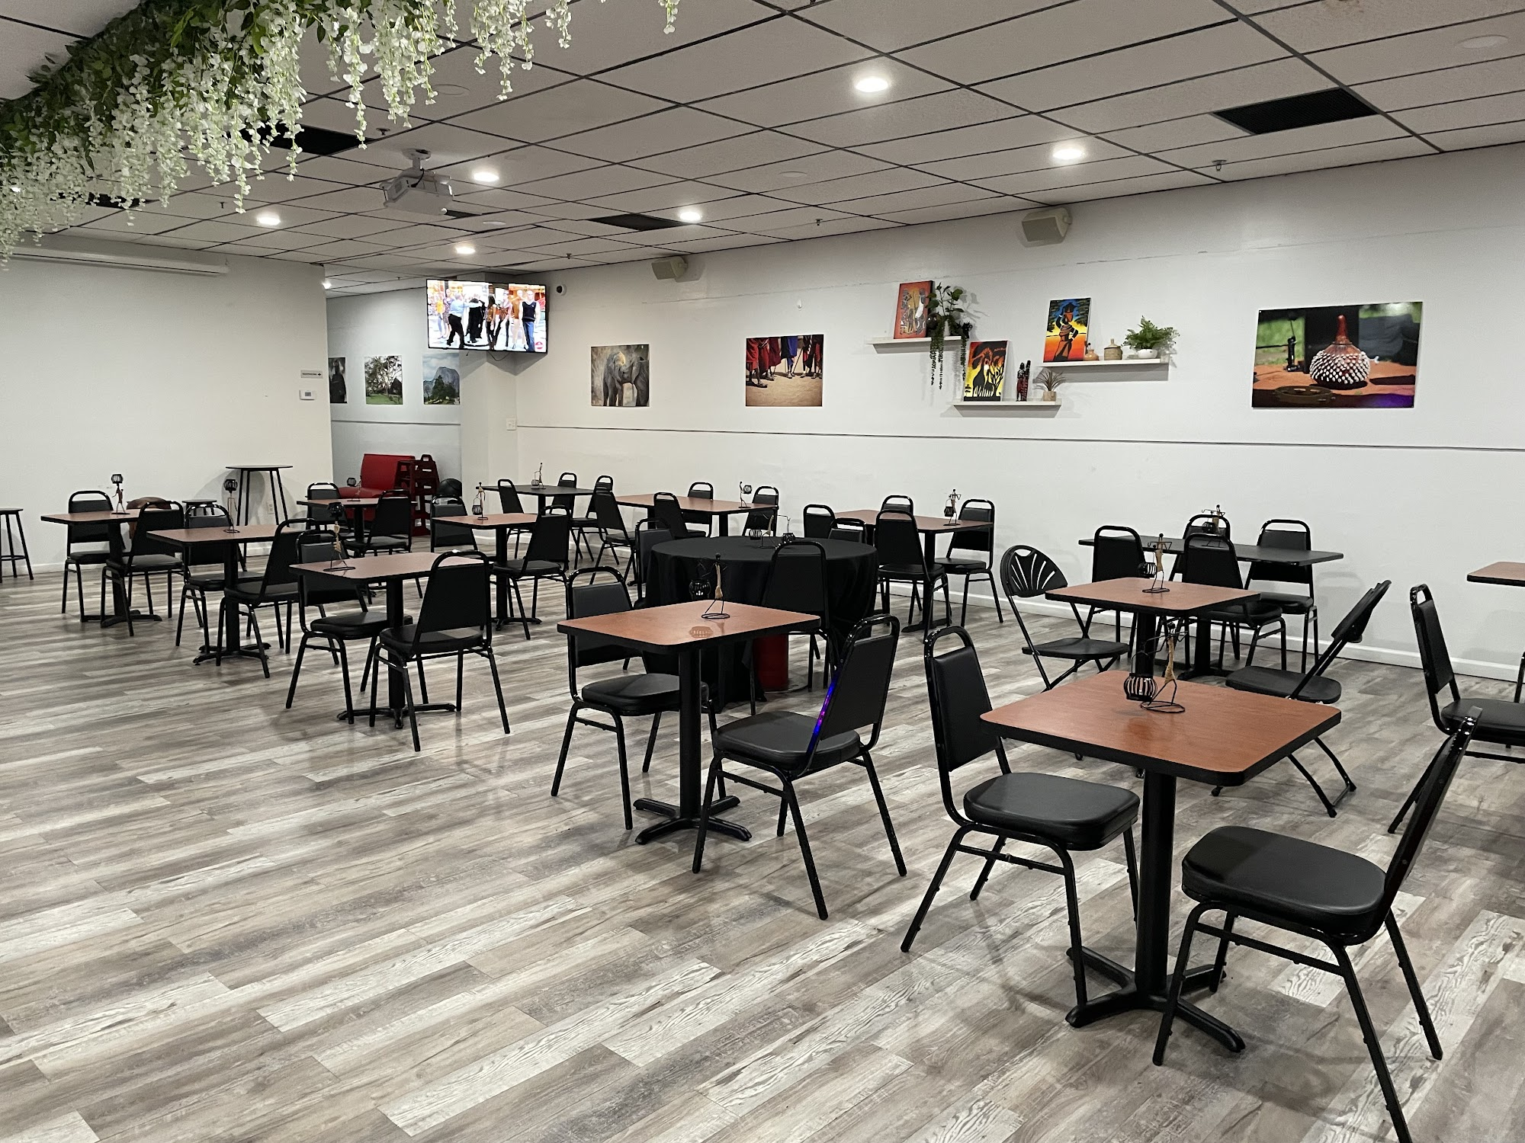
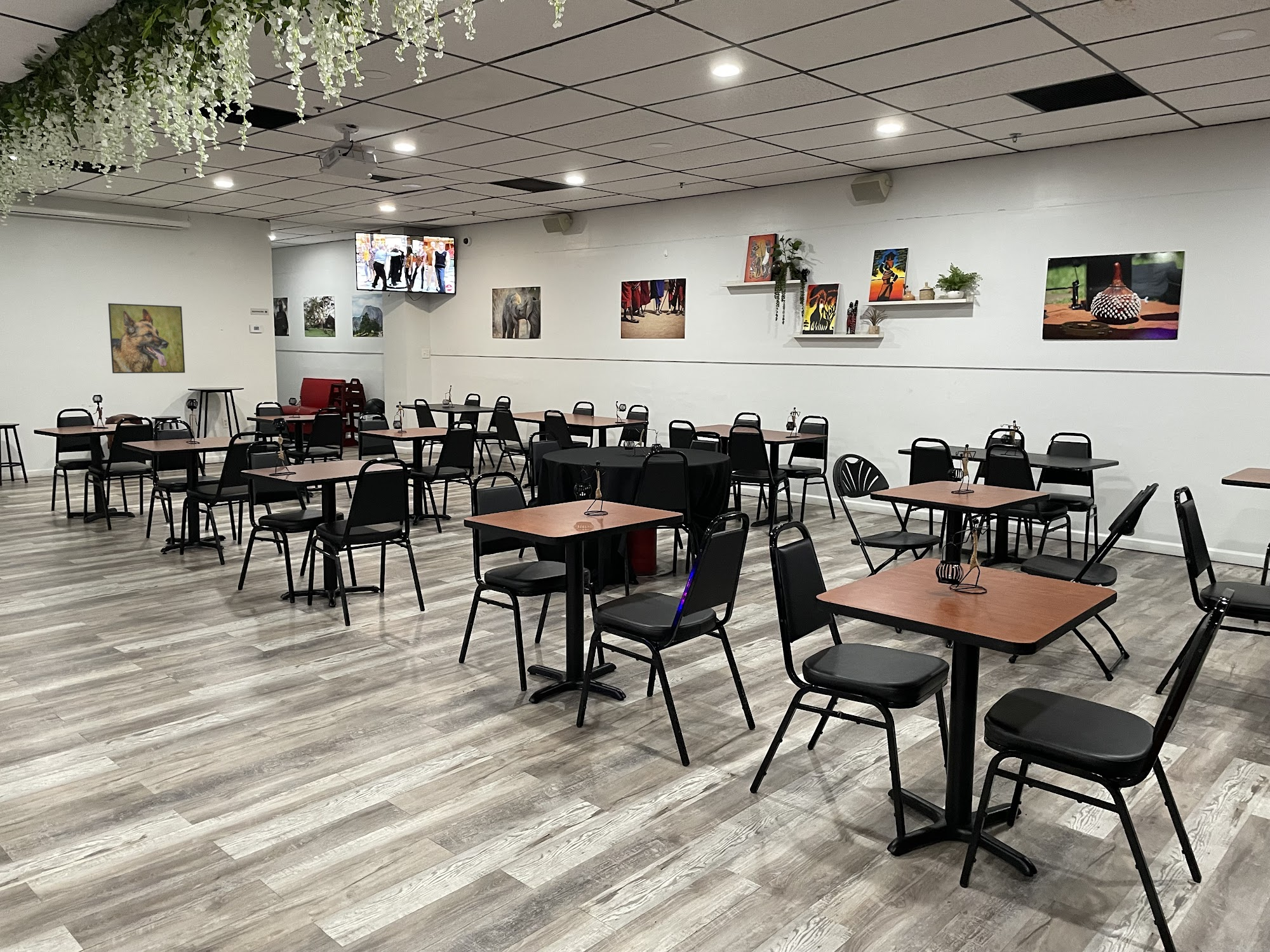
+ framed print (147, 339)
